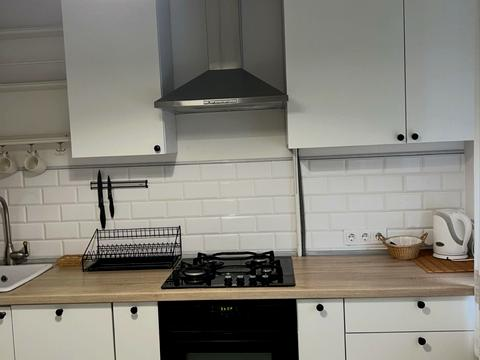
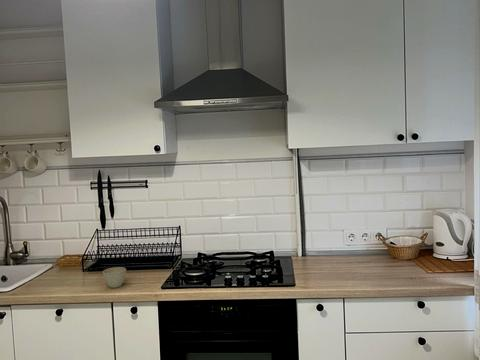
+ flower pot (114, 278)
